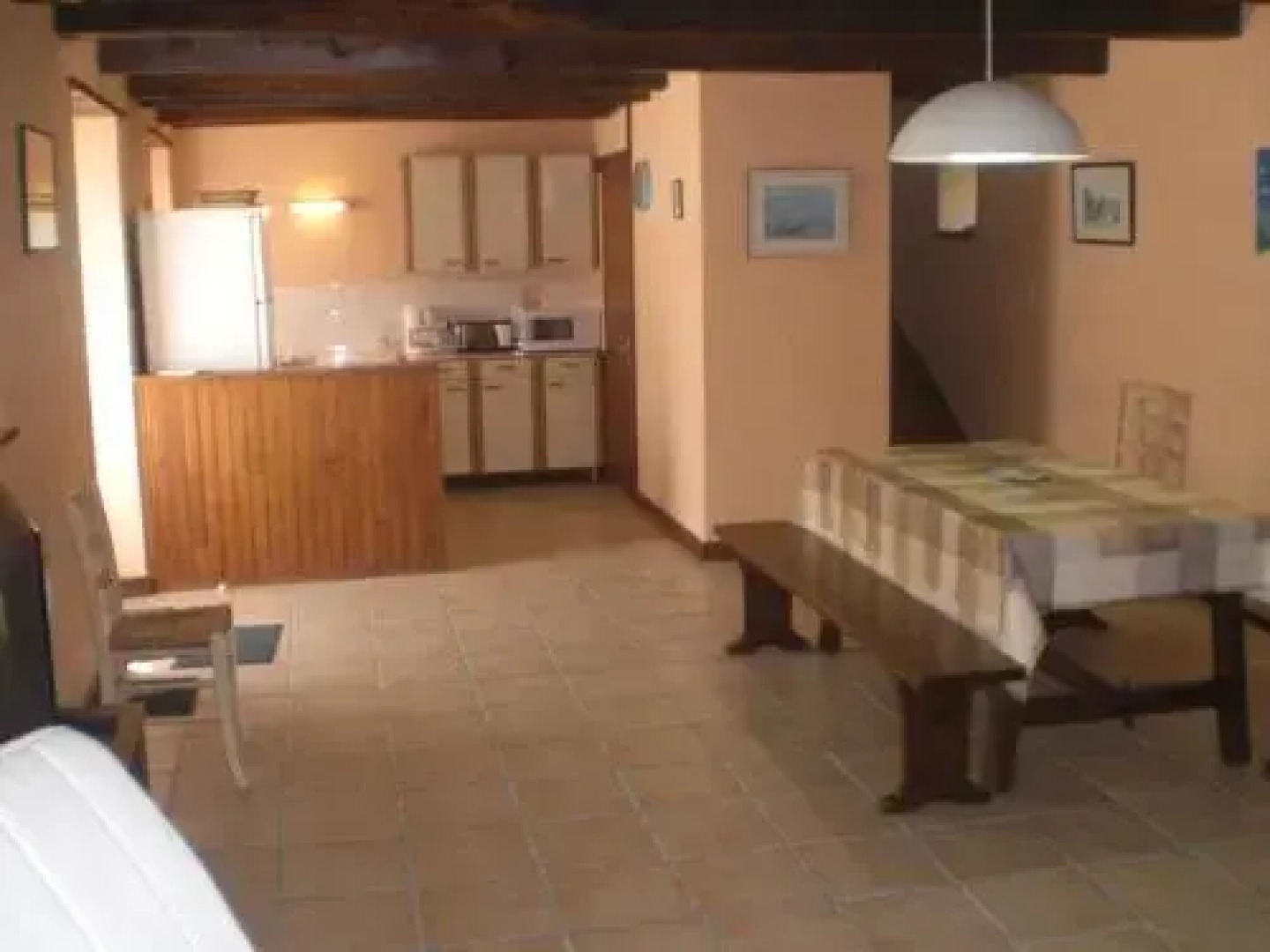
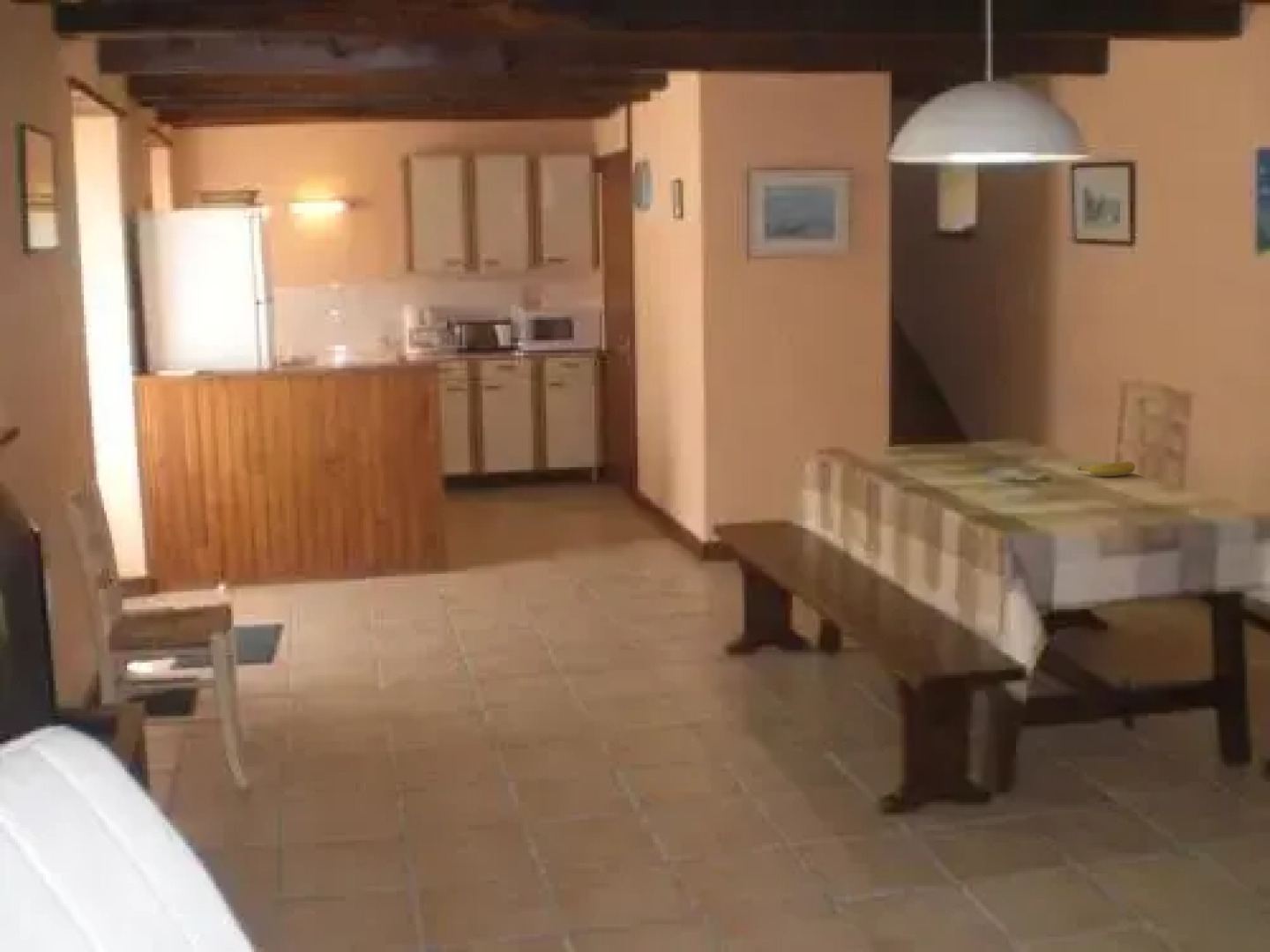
+ banana (1110, 467)
